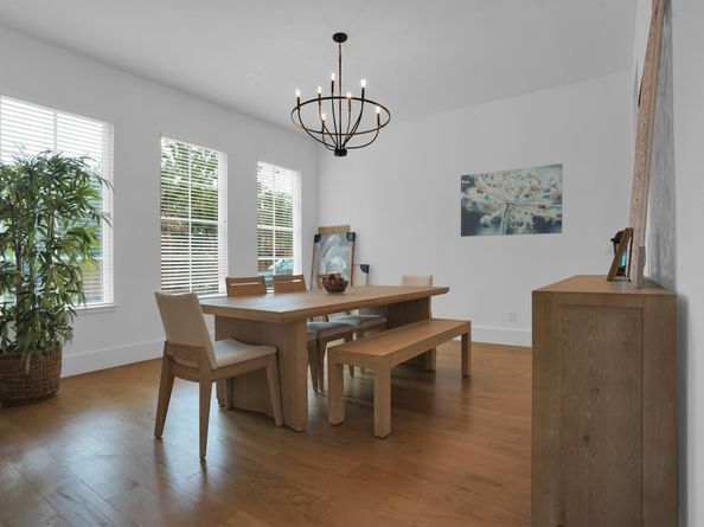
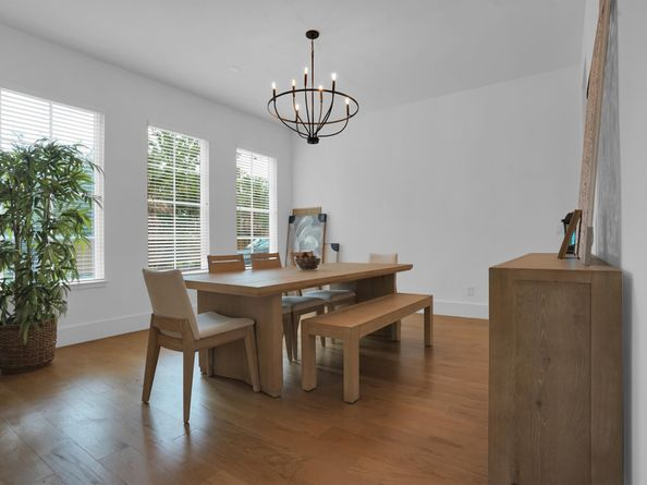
- wall art (507, 203)
